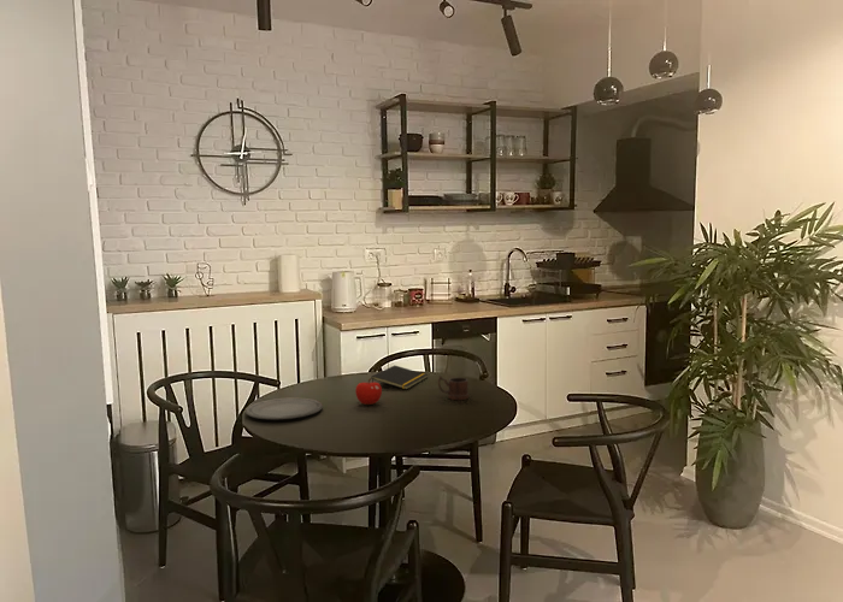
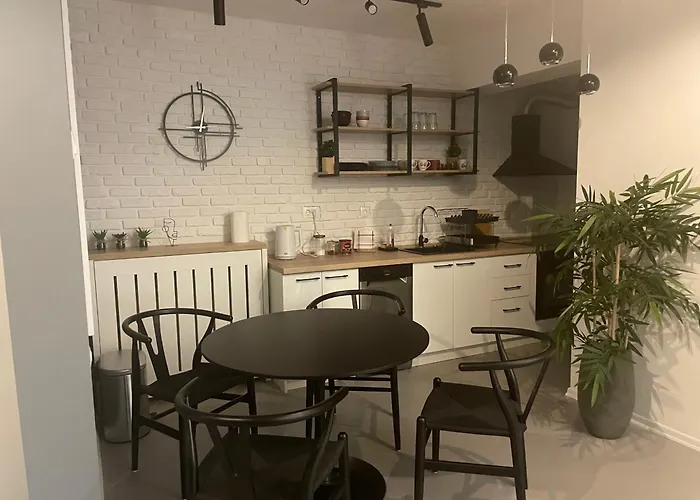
- fruit (369, 390)
- mug (453, 385)
- notepad (400, 376)
- plate (284, 409)
